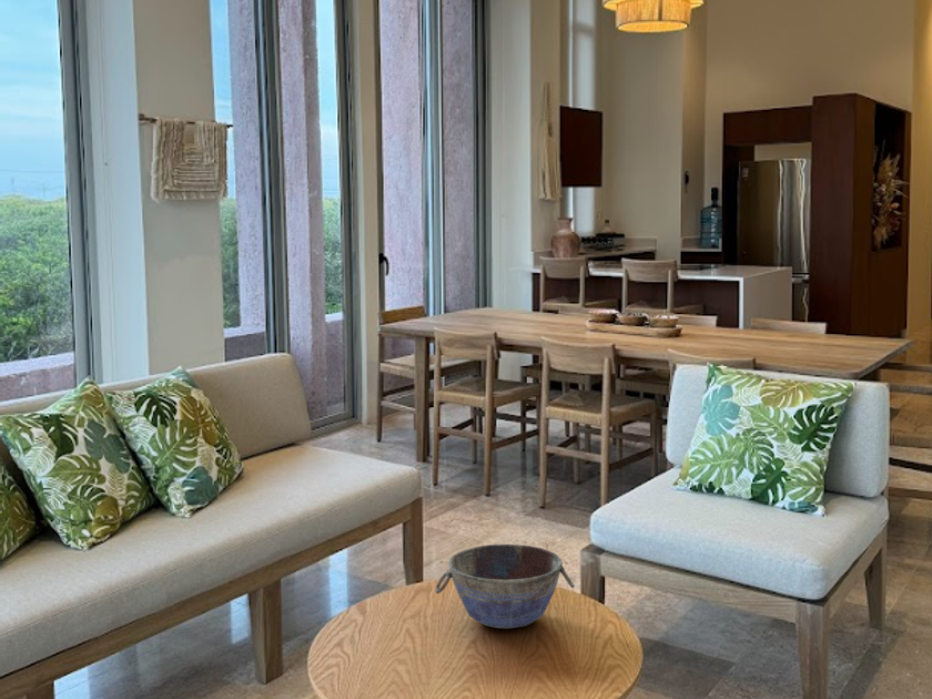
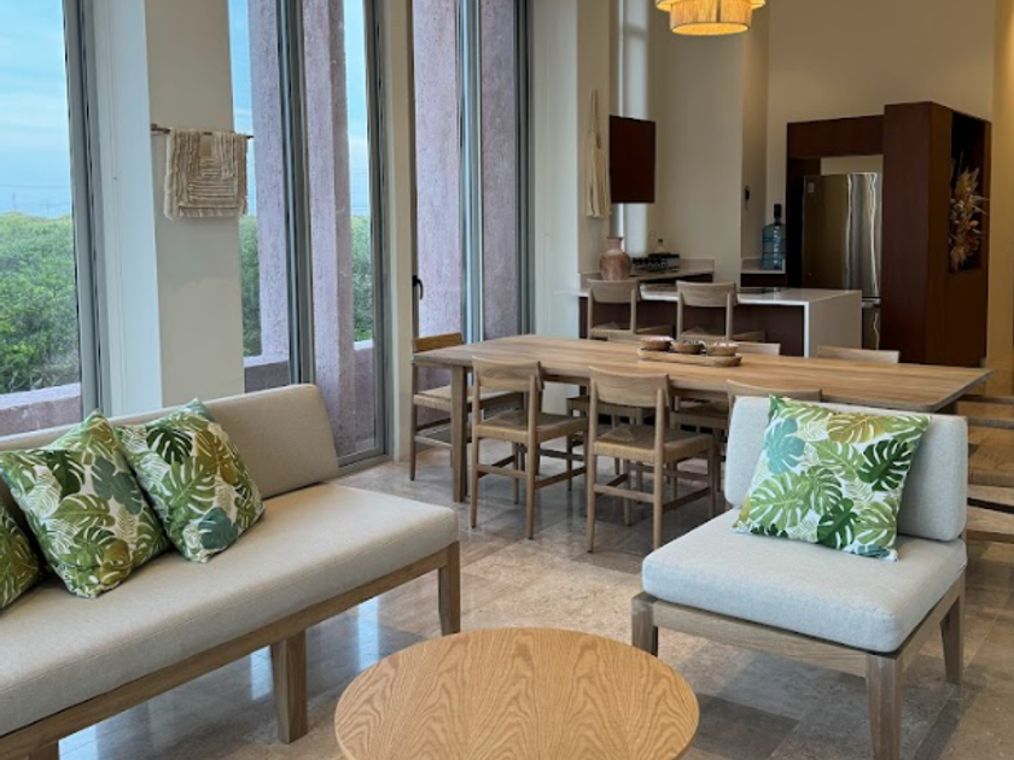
- bowl (505, 590)
